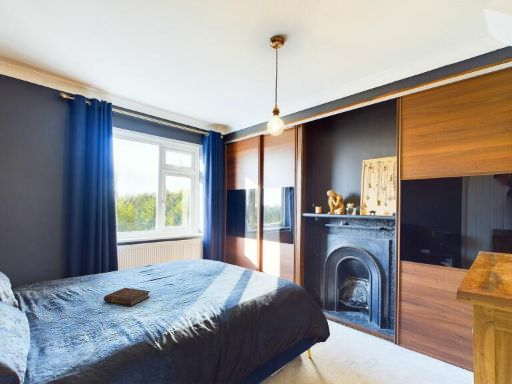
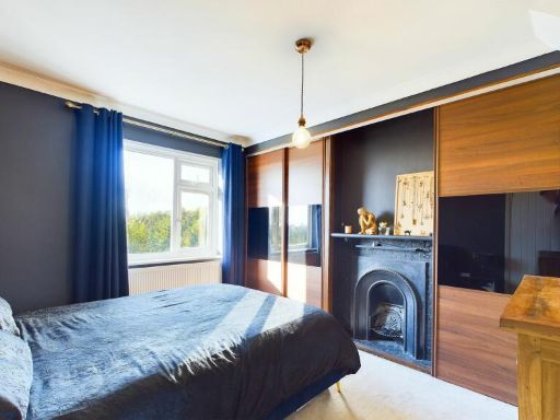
- book (127, 296)
